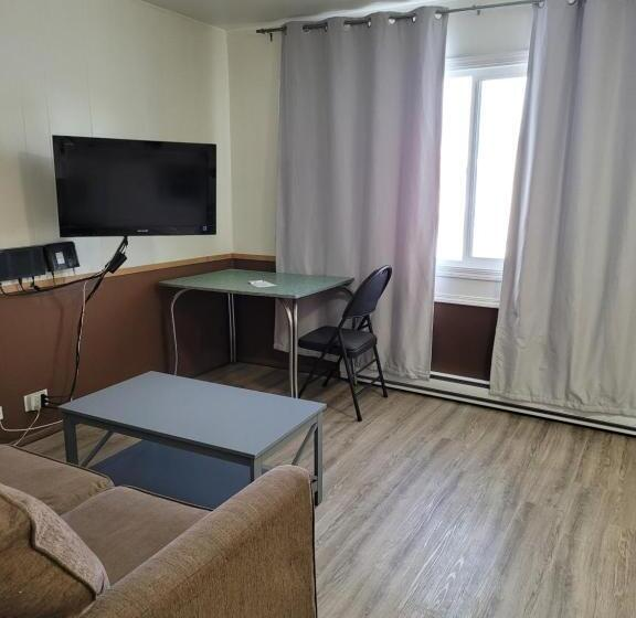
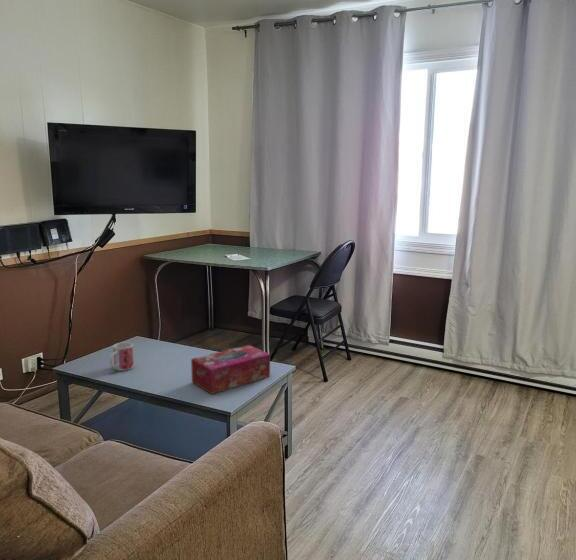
+ mug (119, 357)
+ tissue box (231, 367)
